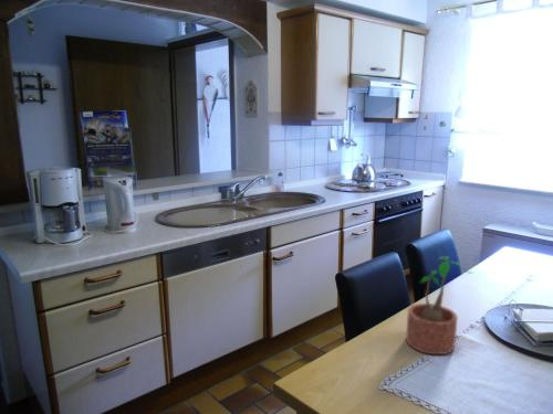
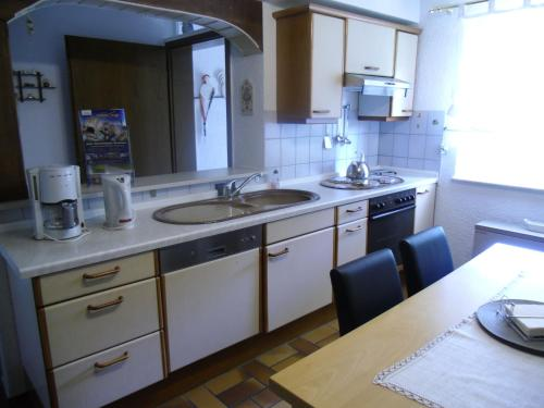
- potted plant (439, 301)
